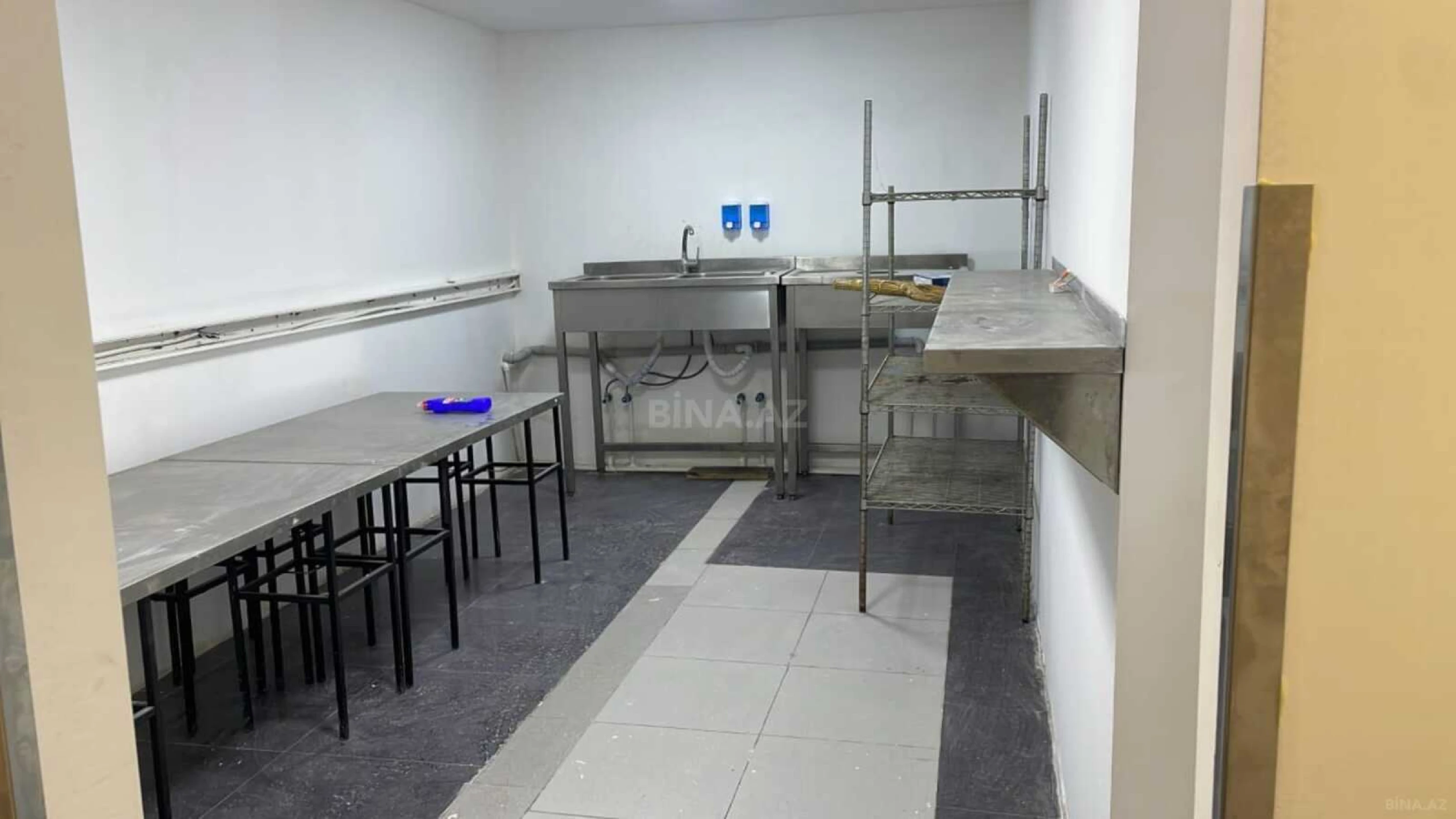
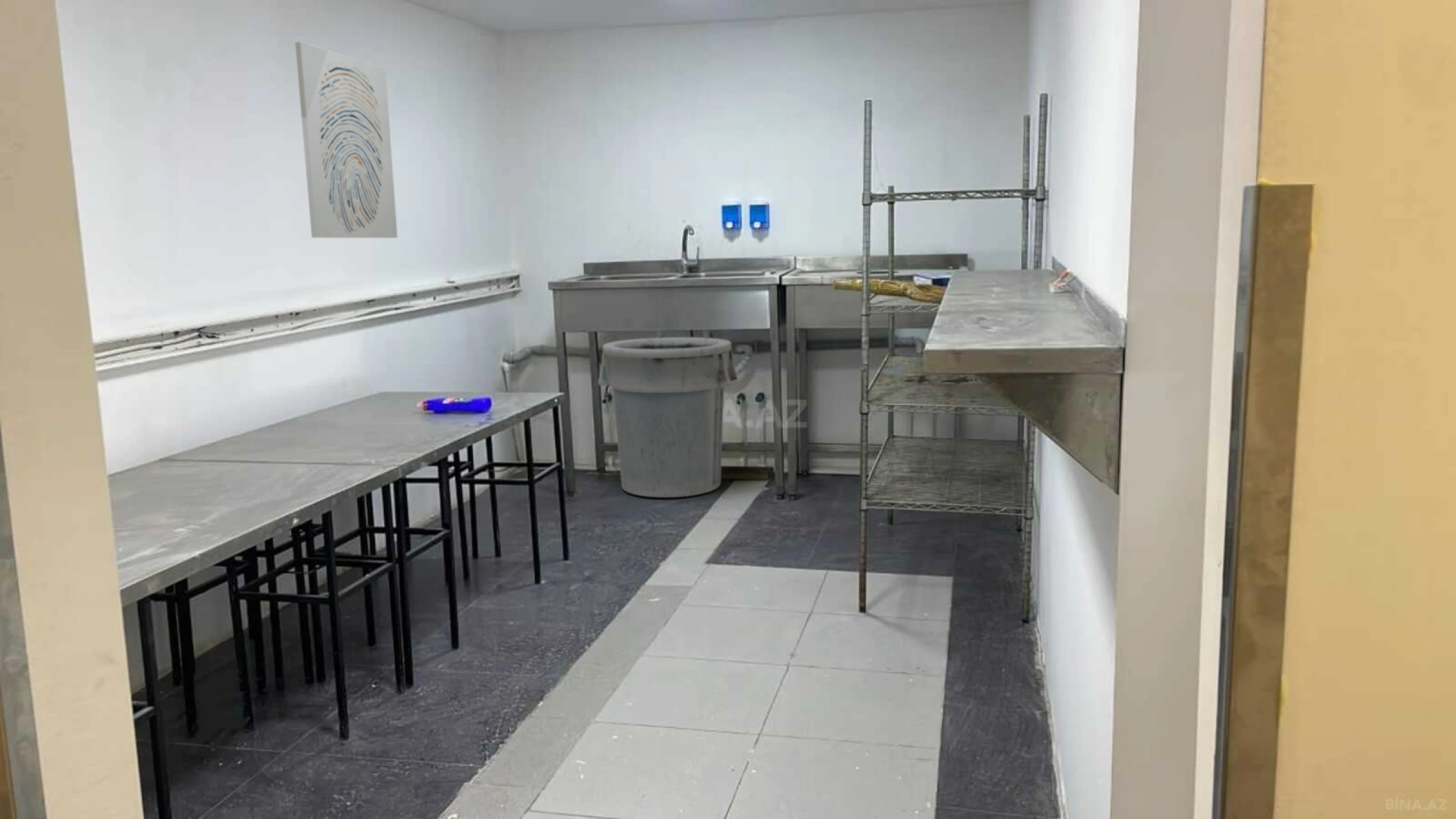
+ wall art (351, 148)
+ trash can (669, 415)
